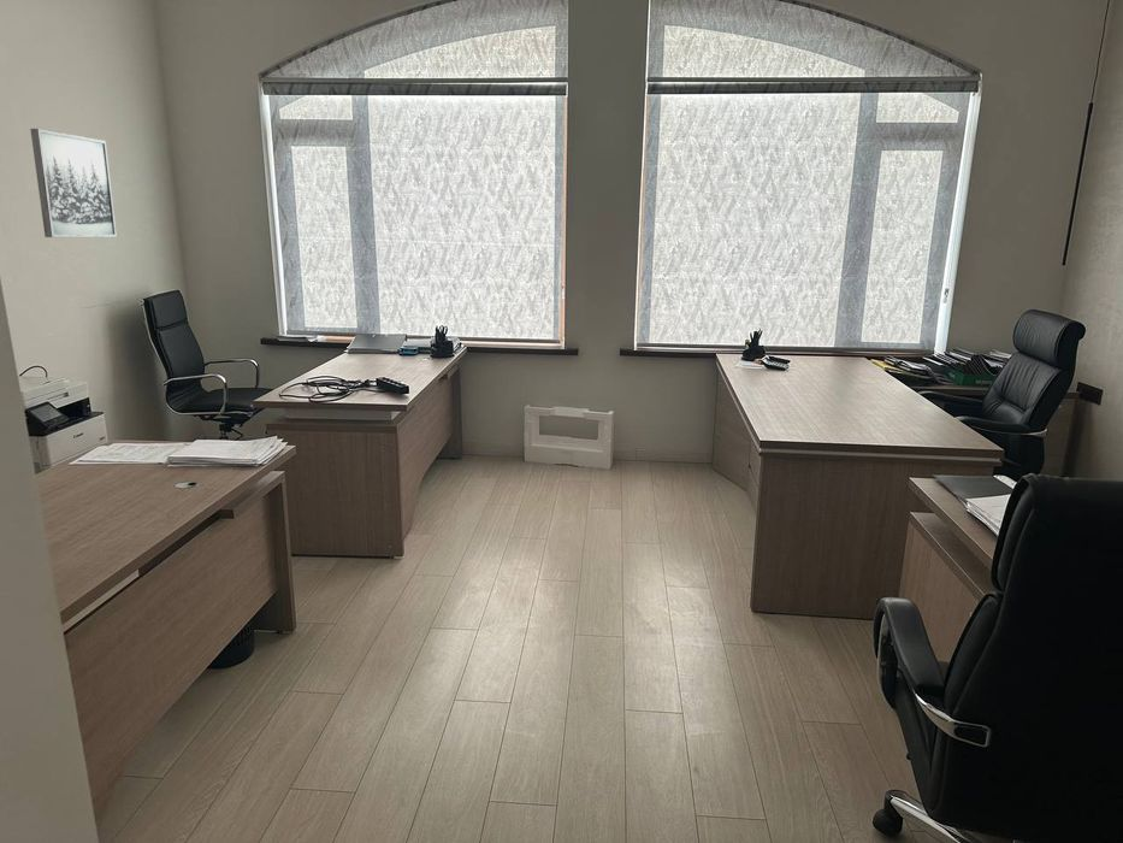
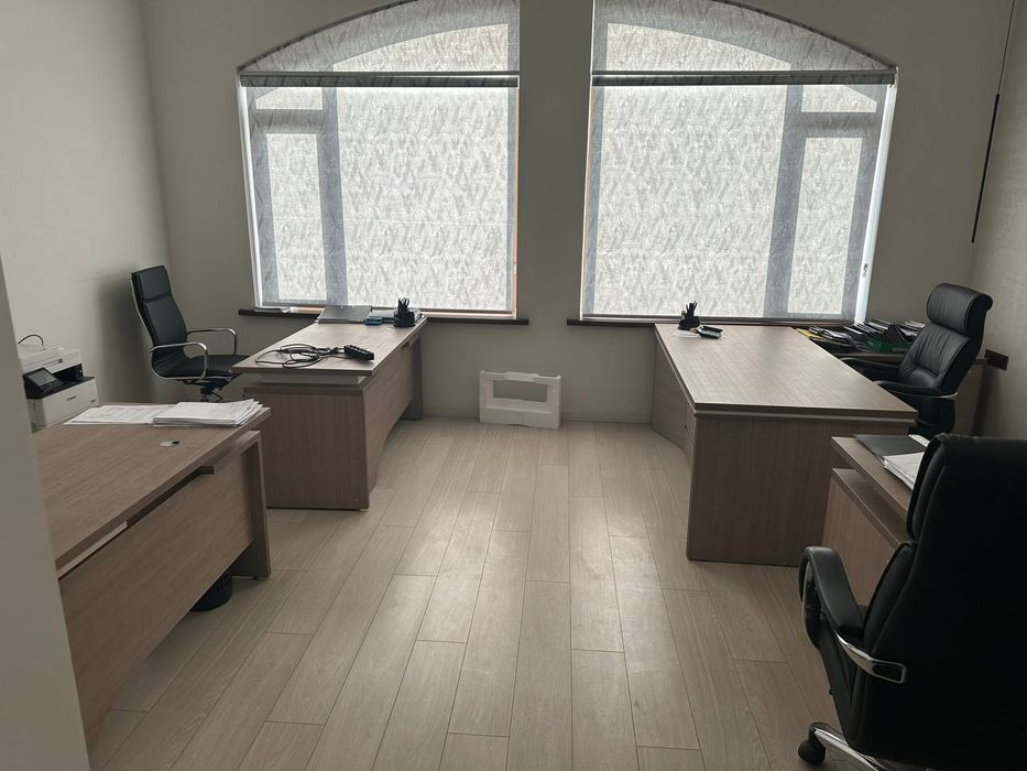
- wall art (76, 187)
